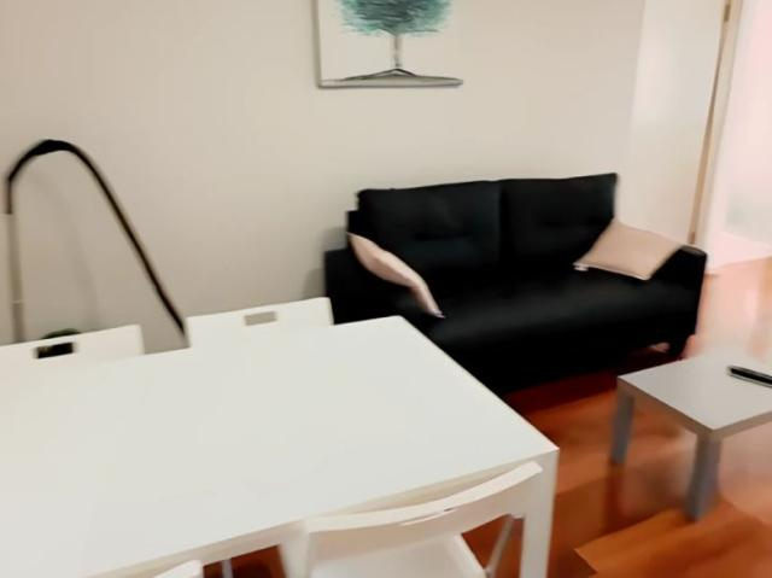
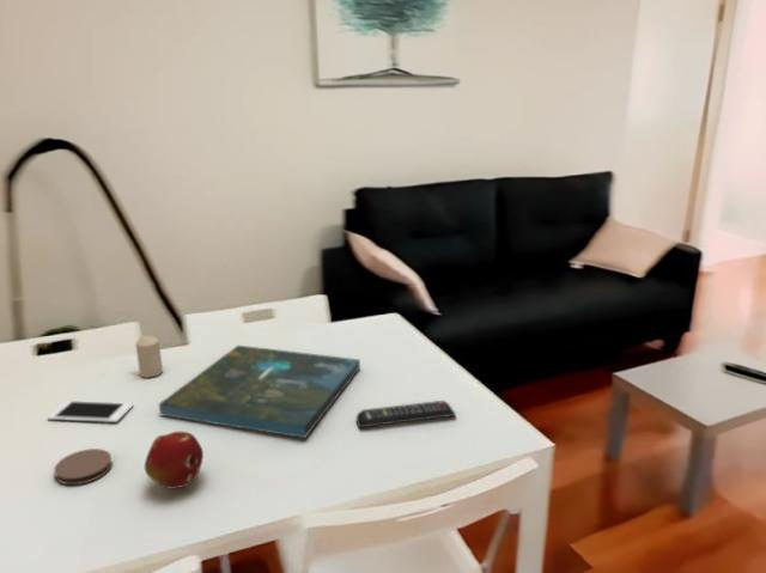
+ coaster (84, 465)
+ board game (266, 380)
+ candle (148, 354)
+ fruit (171, 458)
+ remote control (406, 414)
+ cell phone (91, 410)
